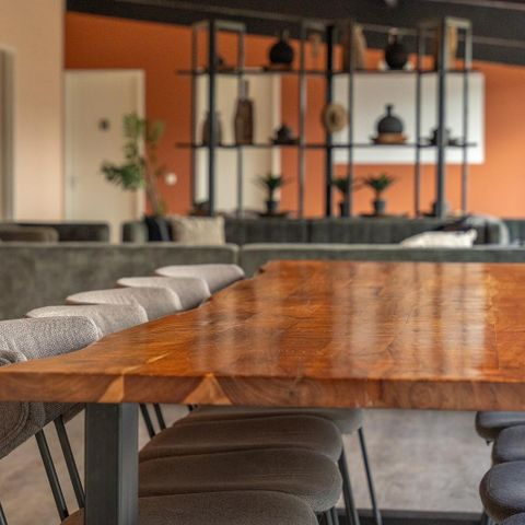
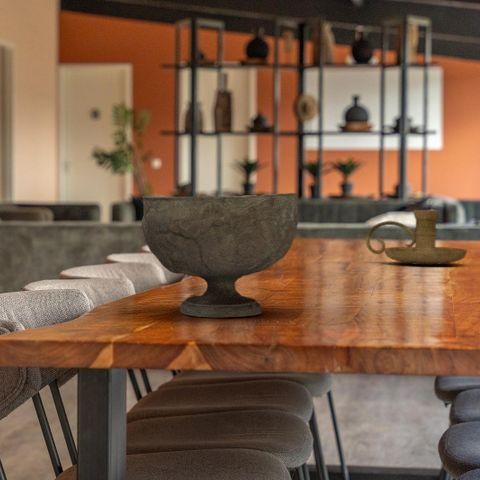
+ candle holder (415, 236)
+ decorative bowl (218, 252)
